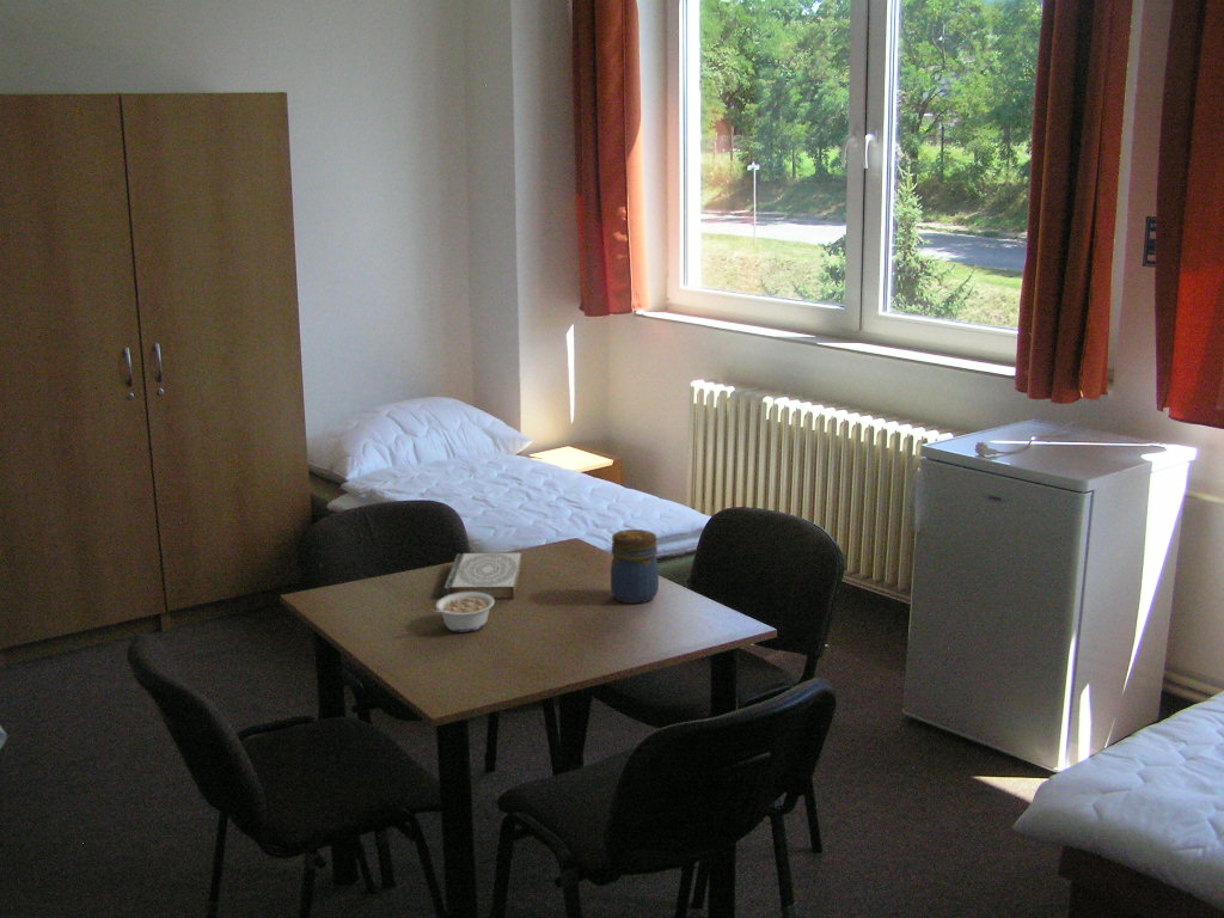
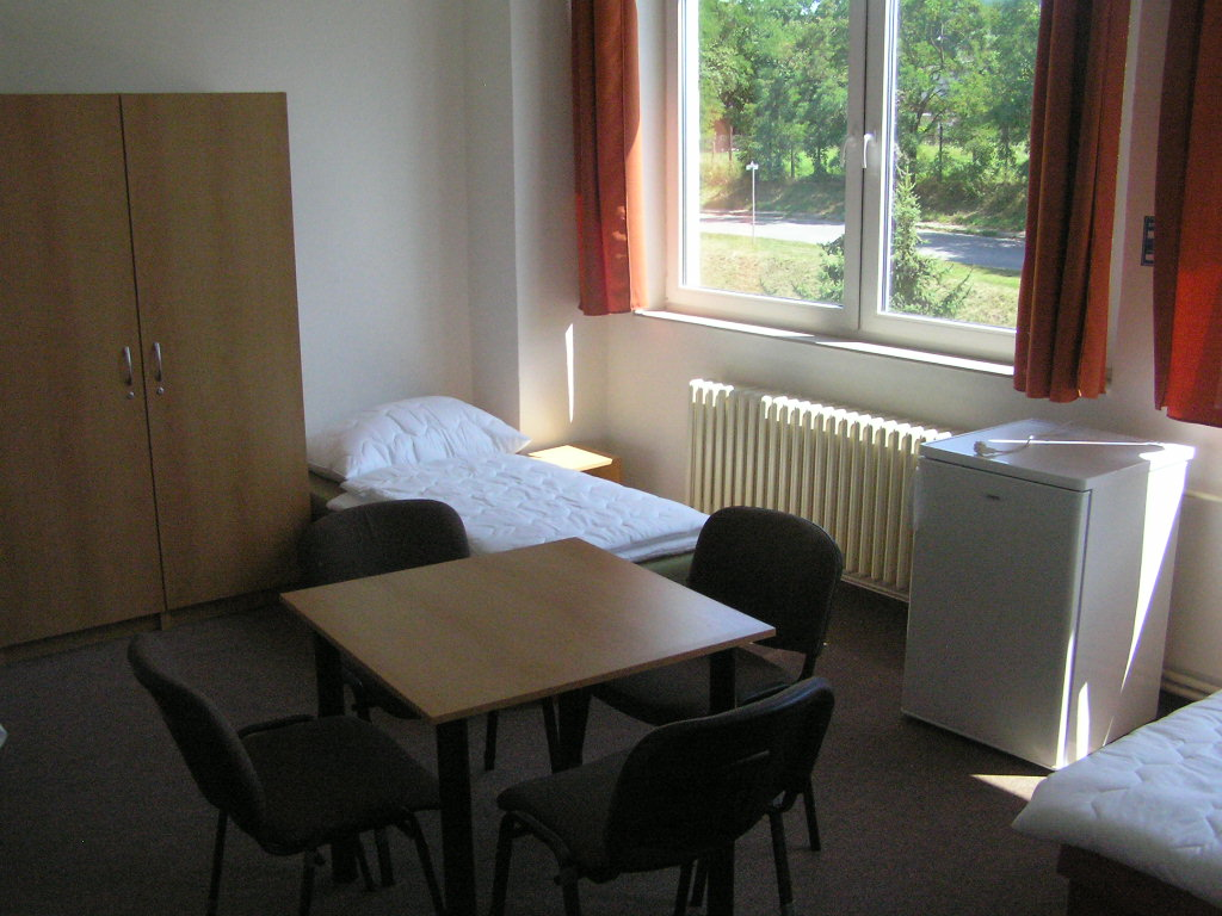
- legume (465, 612)
- jar (634, 564)
- book (483, 575)
